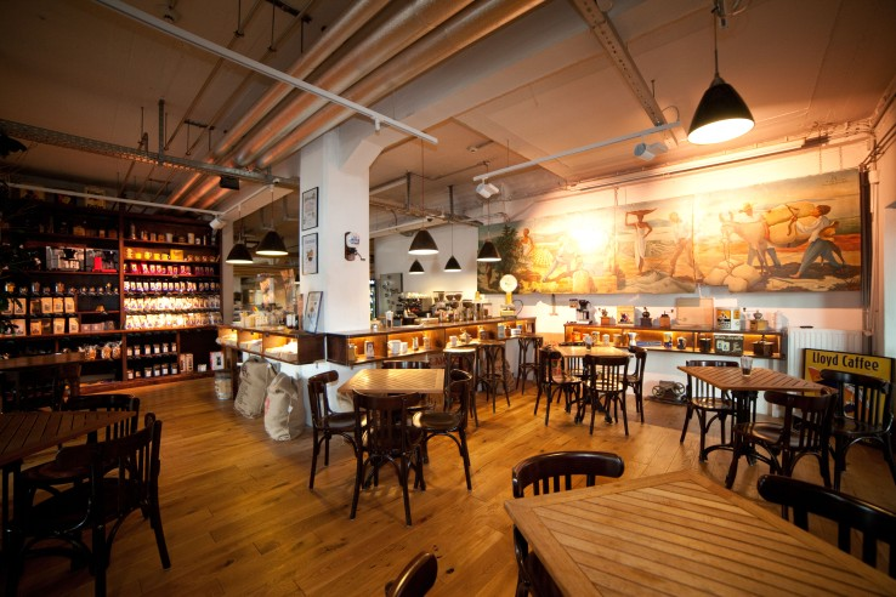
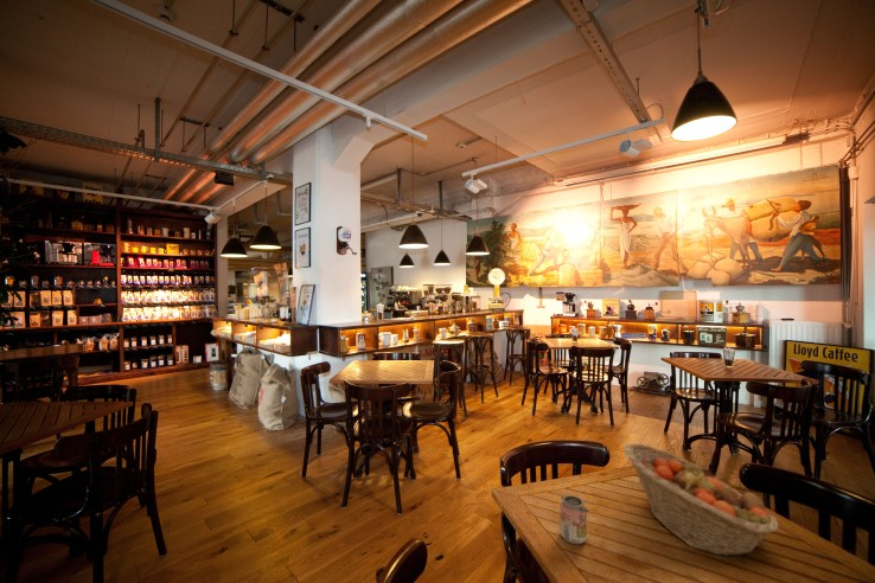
+ beverage can (574, 518)
+ fruit basket (691, 491)
